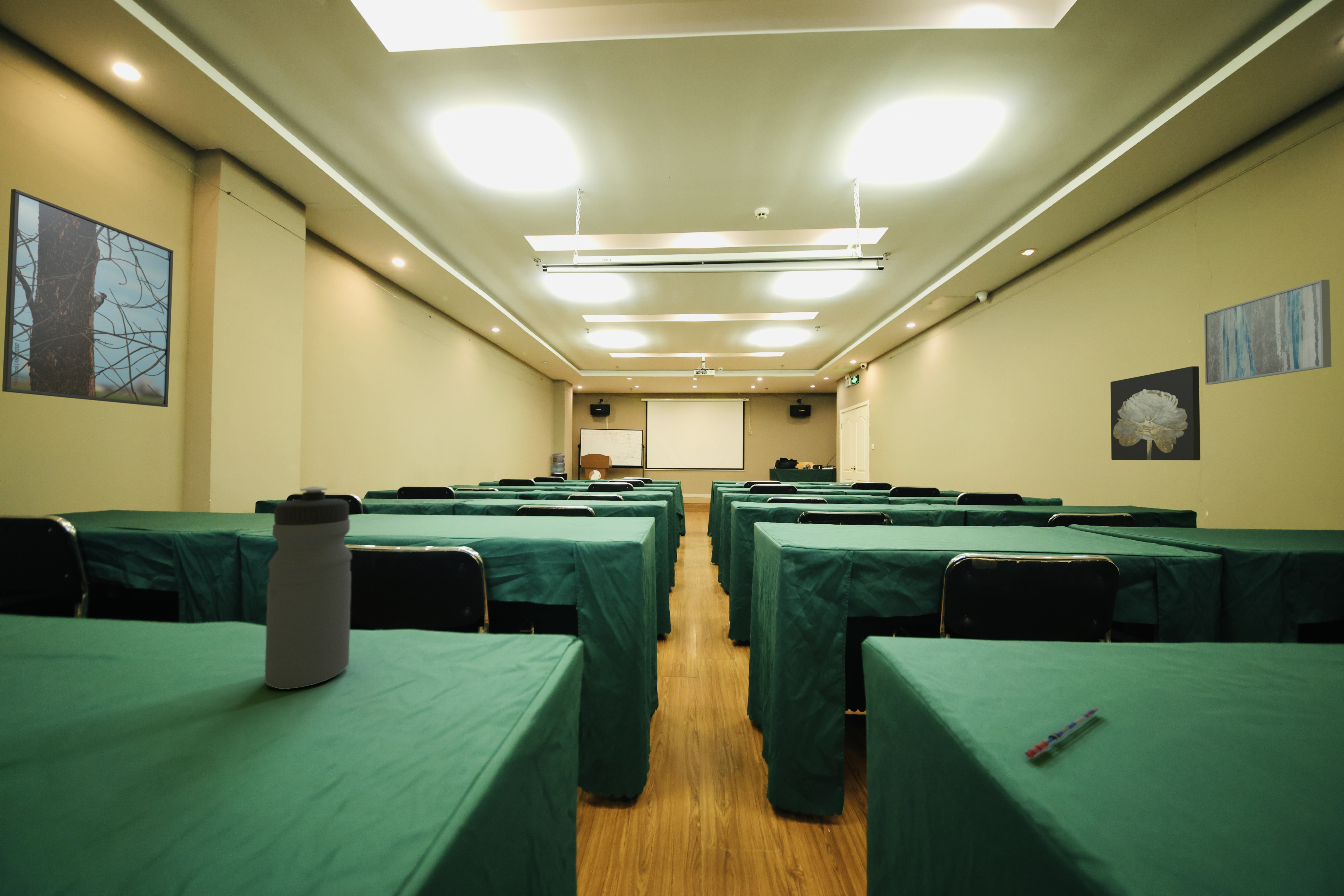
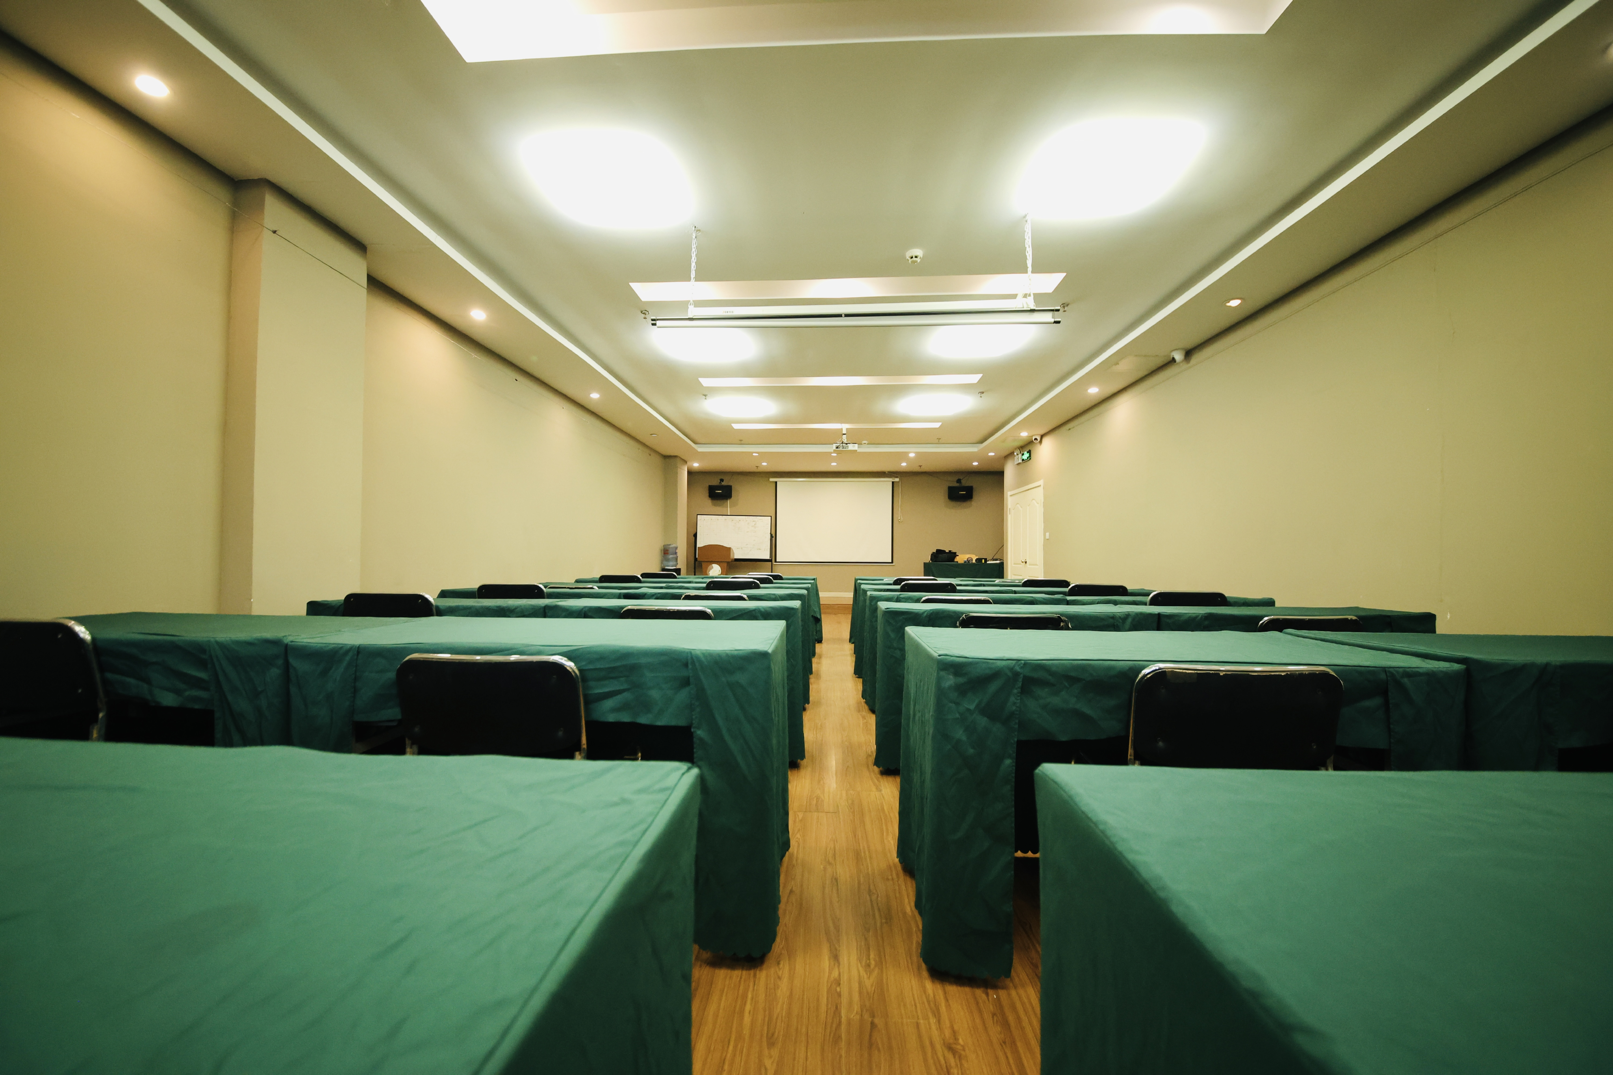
- pen (1065, 730)
- wall art (1261, 337)
- wall art (1151, 417)
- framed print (99, 311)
- water bottle (311, 580)
